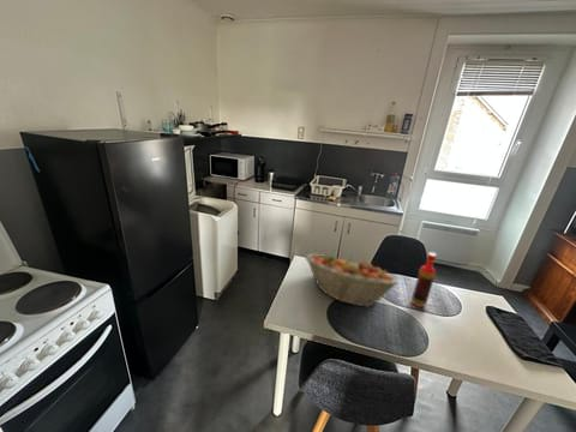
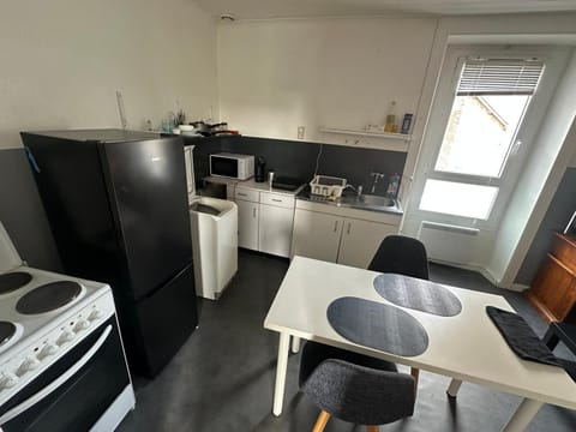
- fruit basket (347, 274)
- bottle (425, 278)
